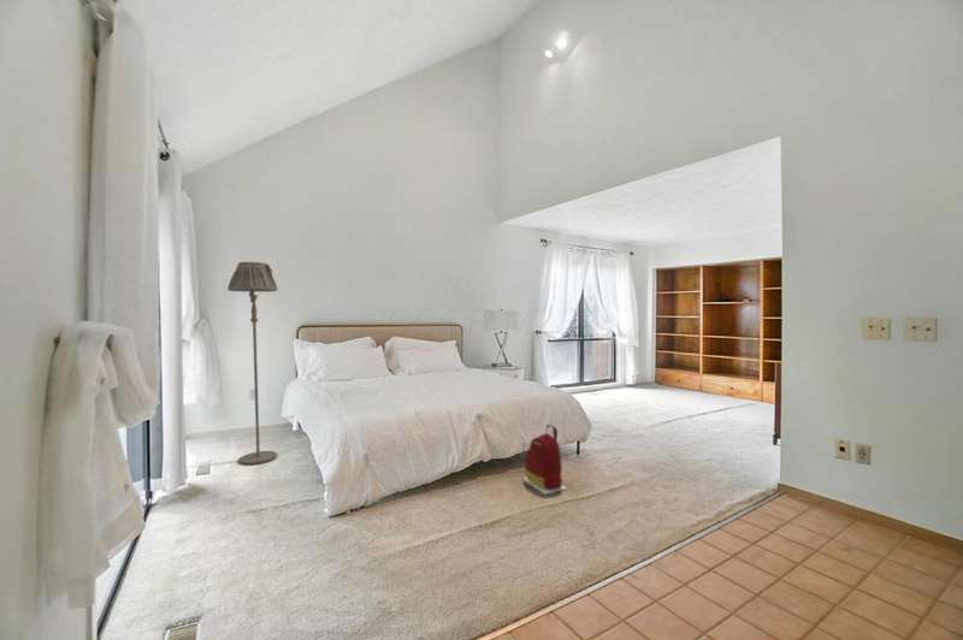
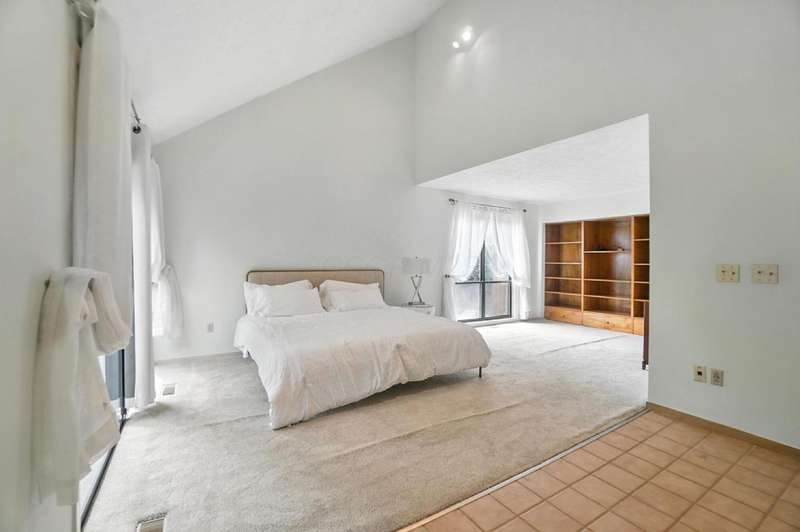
- backpack (543, 454)
- floor lamp (255, 361)
